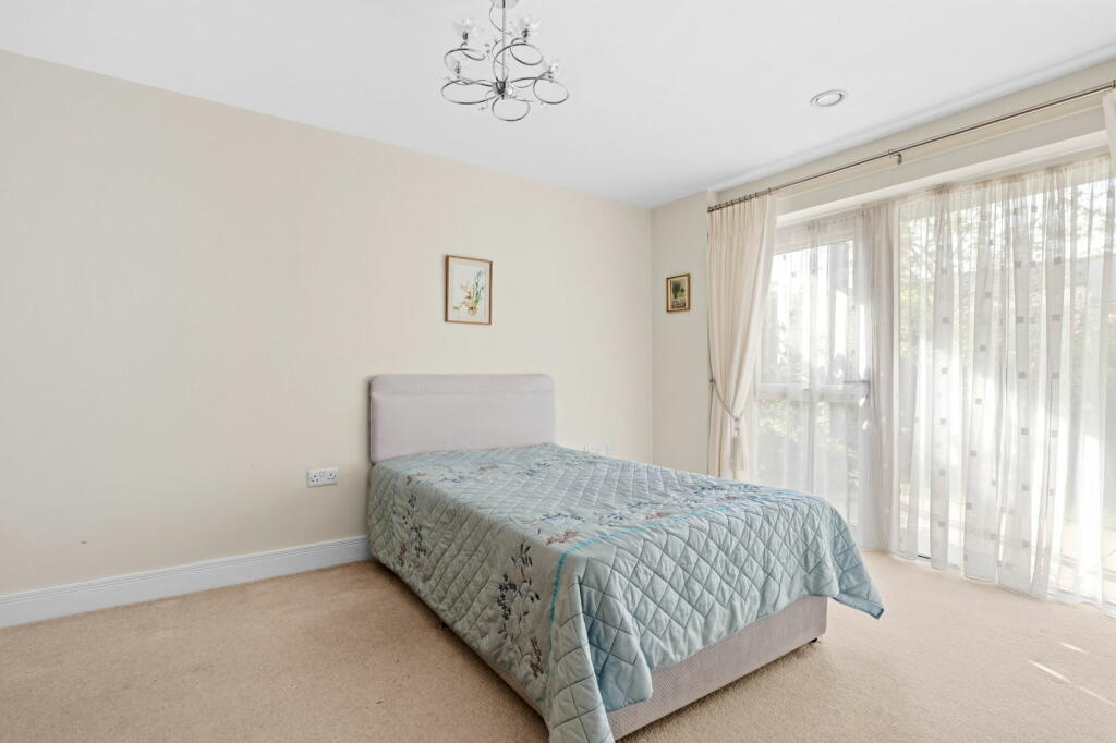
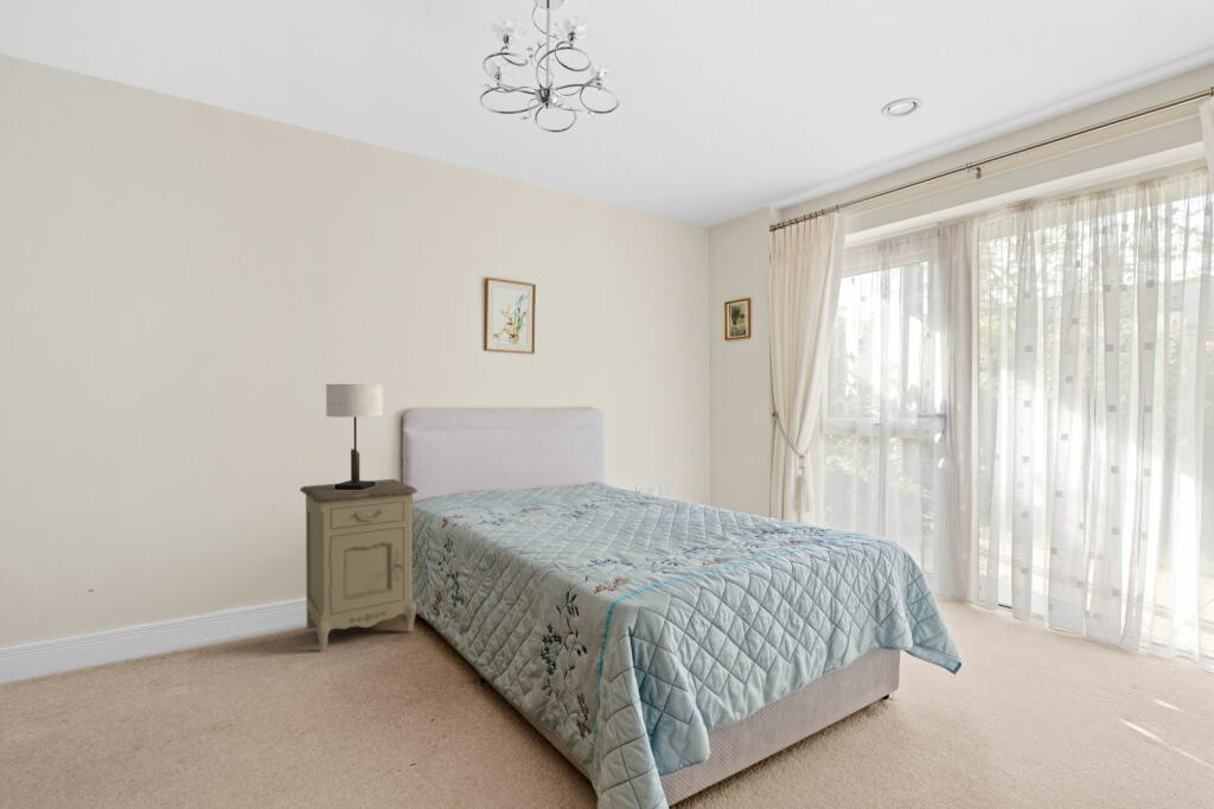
+ table lamp (354, 435)
+ nightstand (360, 560)
